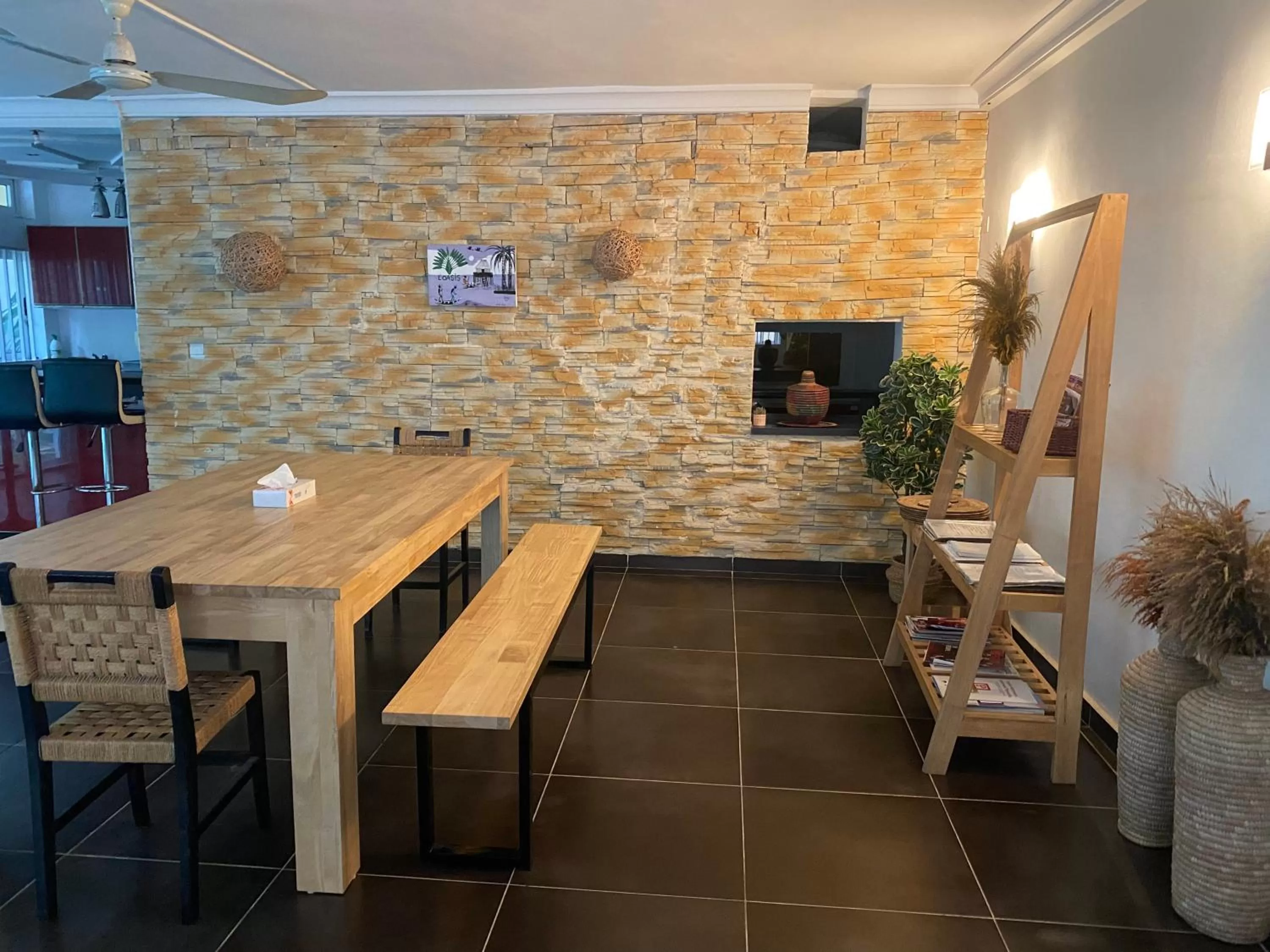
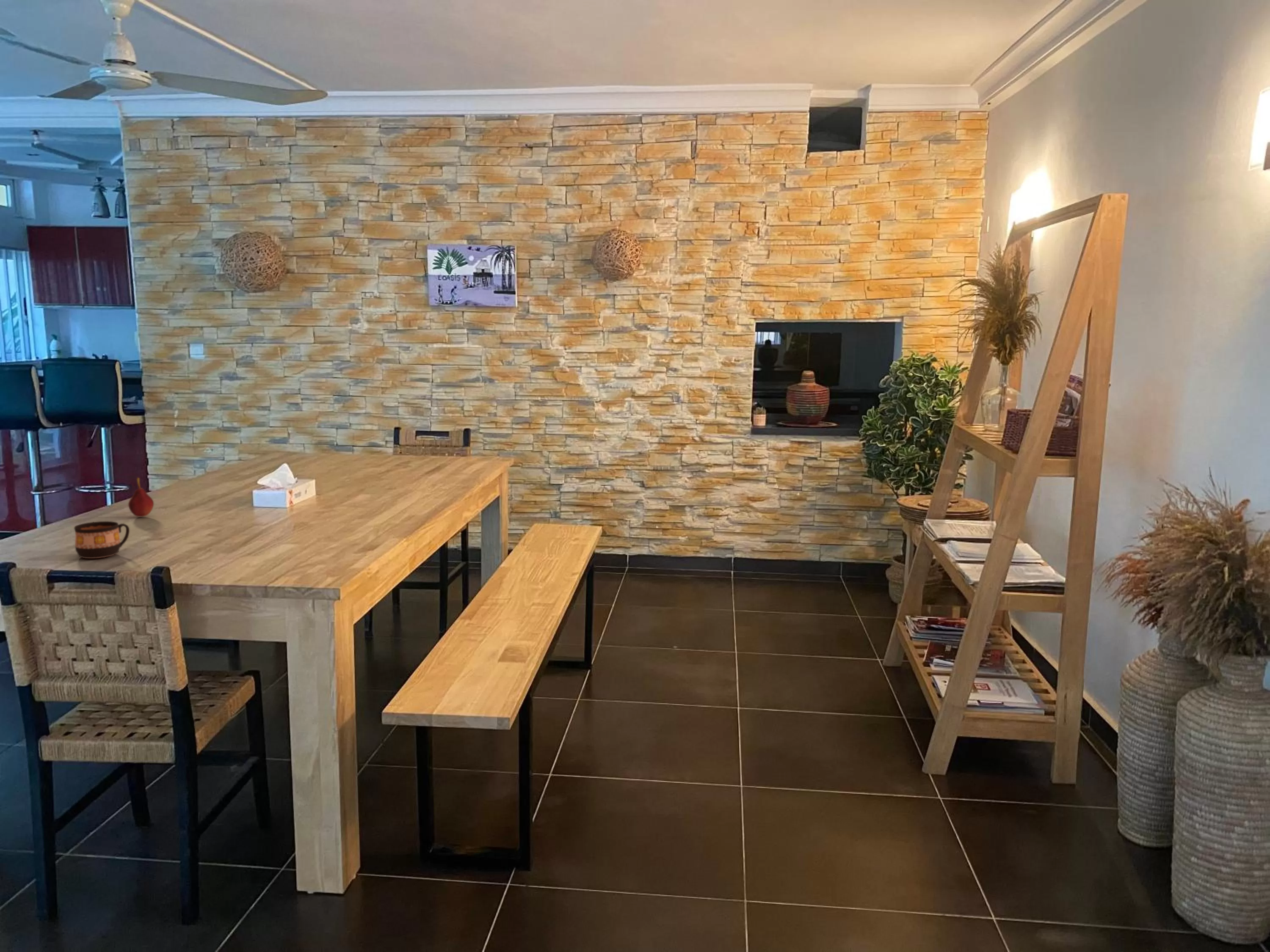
+ fruit (140, 497)
+ cup (100, 540)
